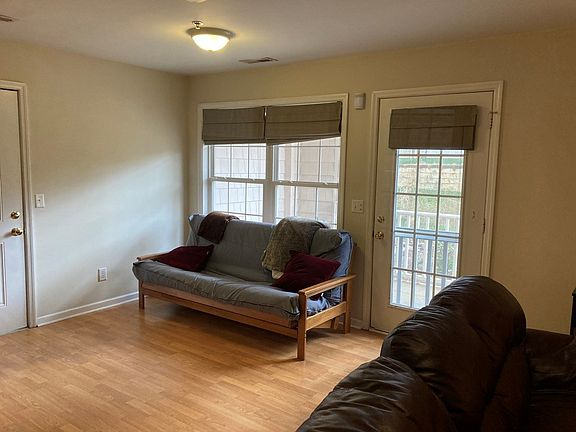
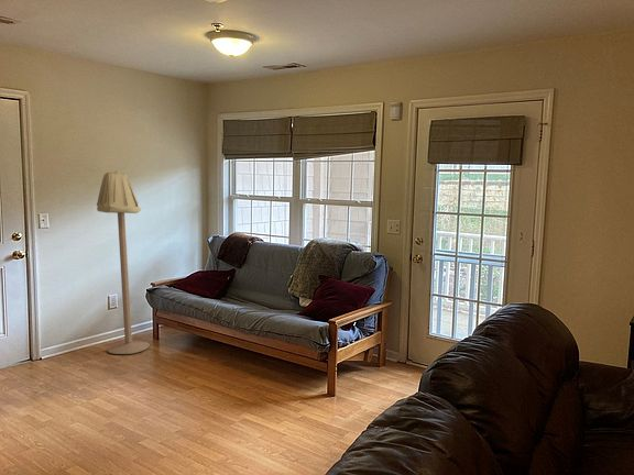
+ floor lamp (121, 259)
